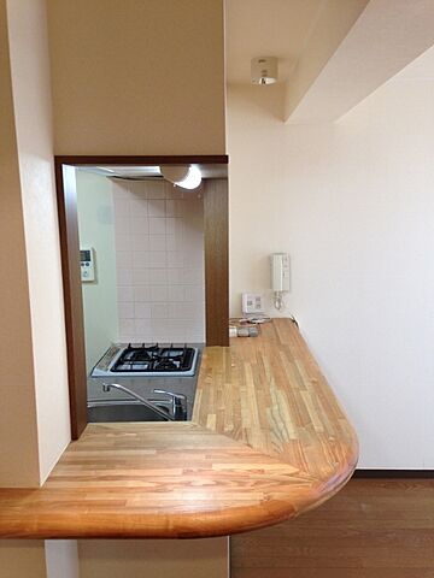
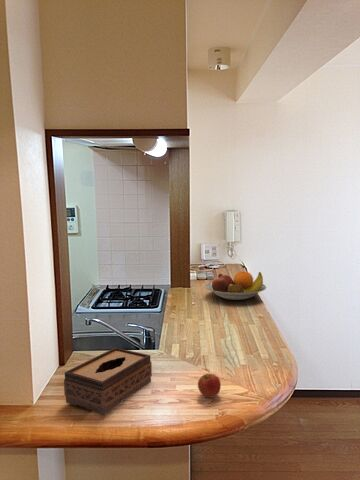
+ fruit bowl (235, 283)
+ apple (209, 384)
+ tissue box (110, 377)
